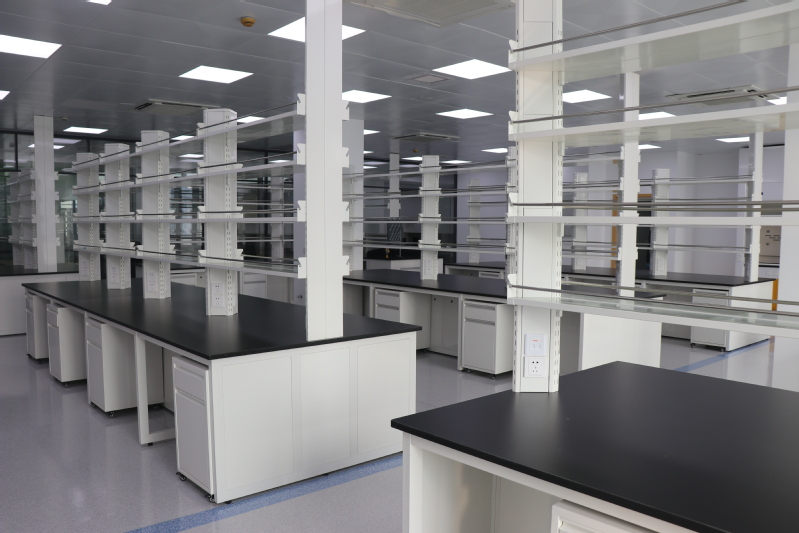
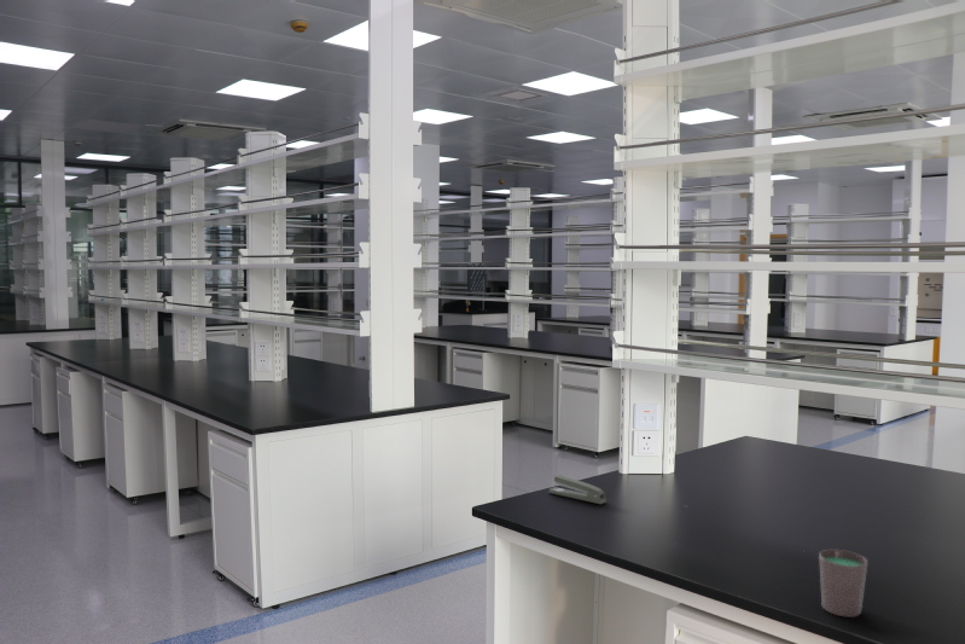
+ stapler (576, 488)
+ cup (842, 582)
